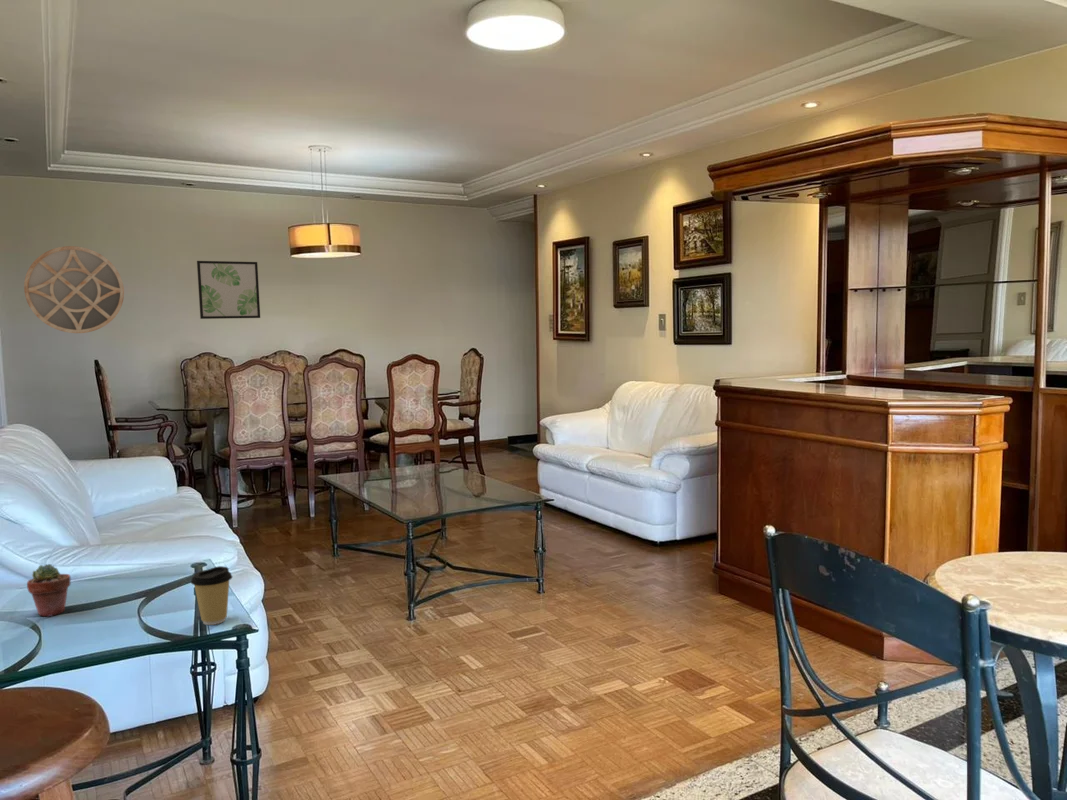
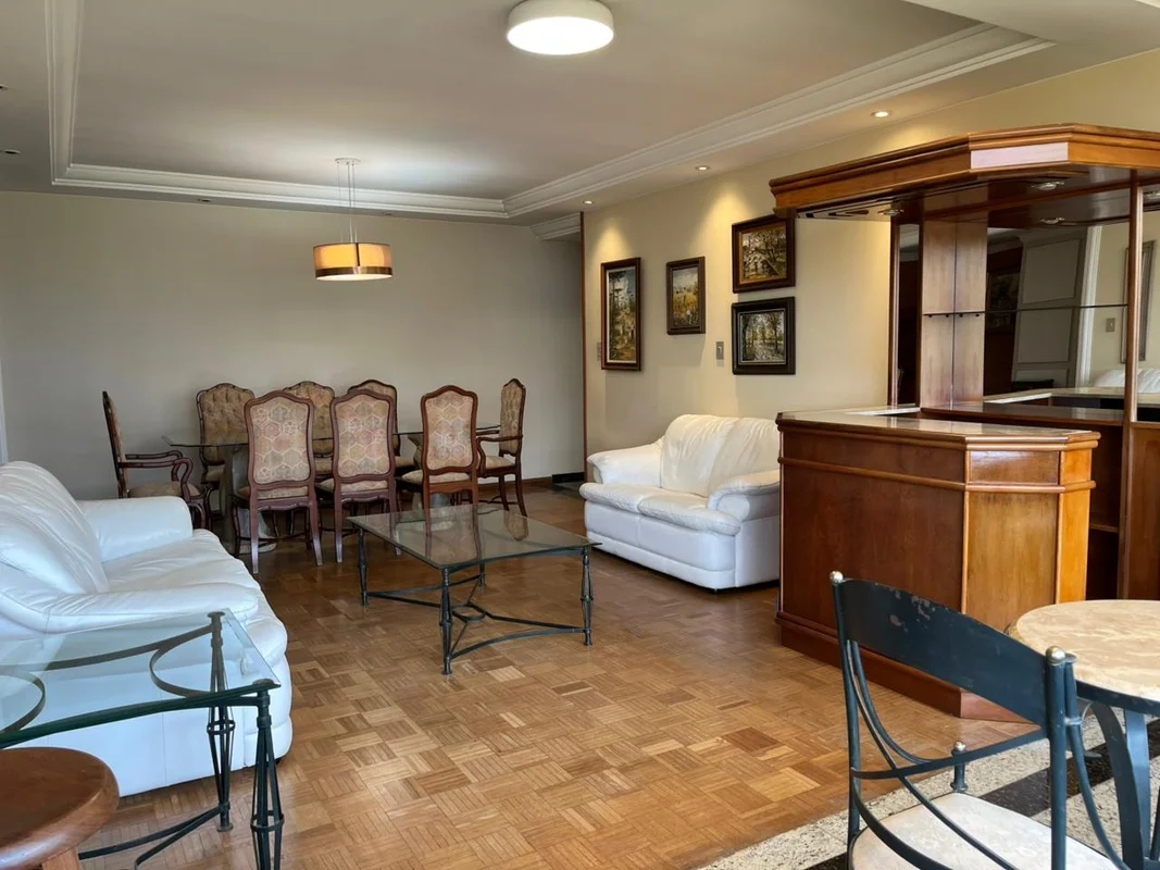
- coffee cup (212, 596)
- wall art (229, 290)
- potted succulent (49, 588)
- home mirror (75, 290)
